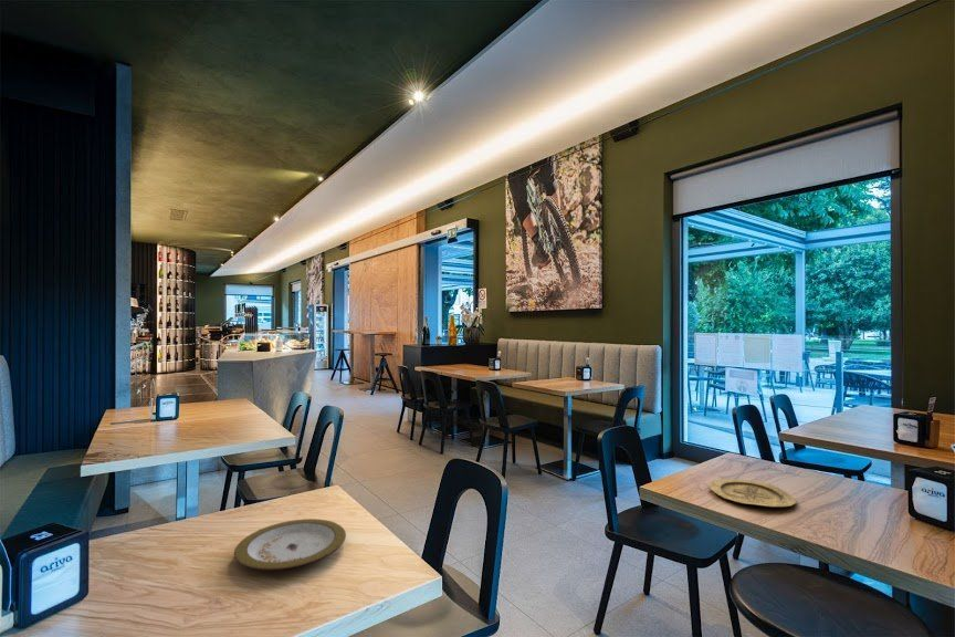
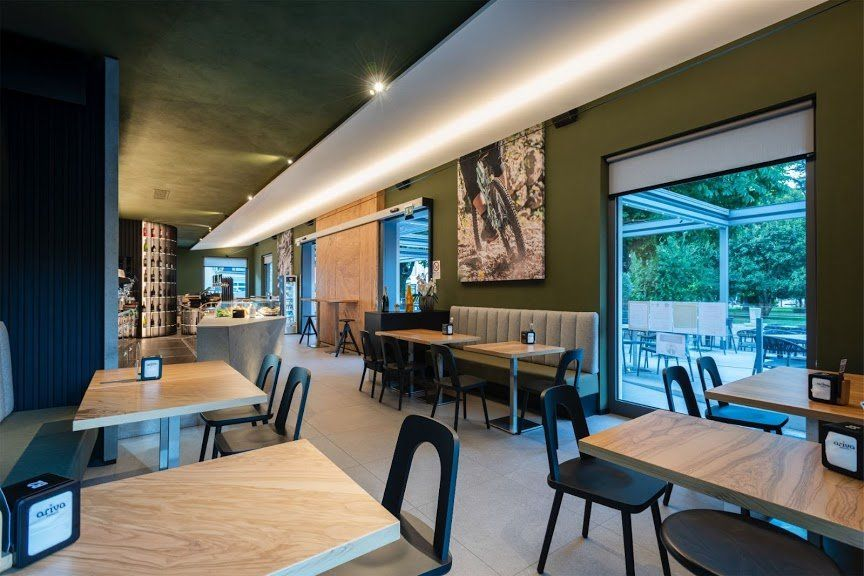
- plate (292, 545)
- plate (751, 492)
